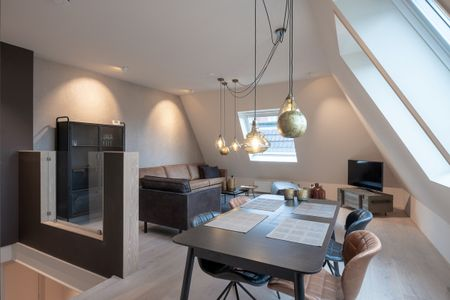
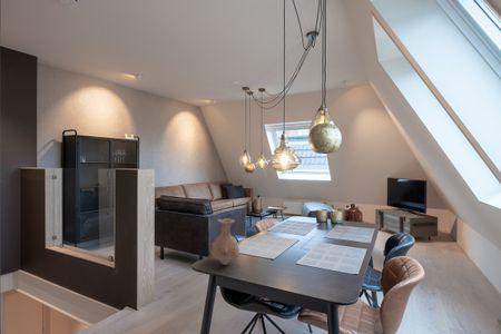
+ vase (225, 242)
